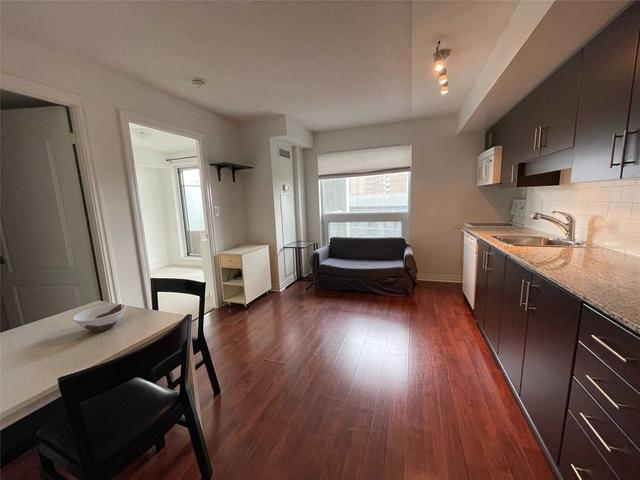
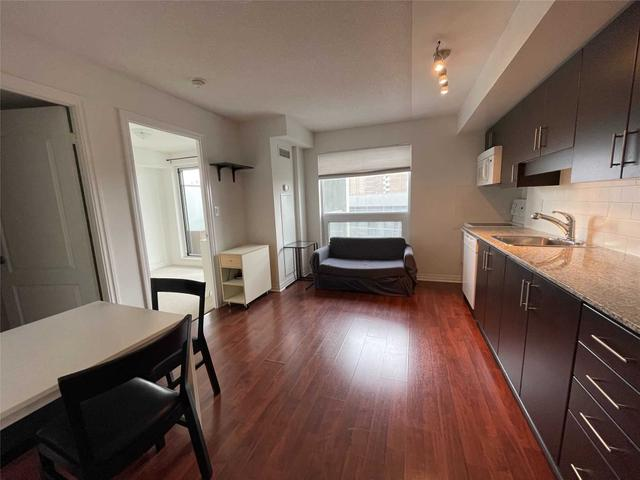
- bowl (102, 319)
